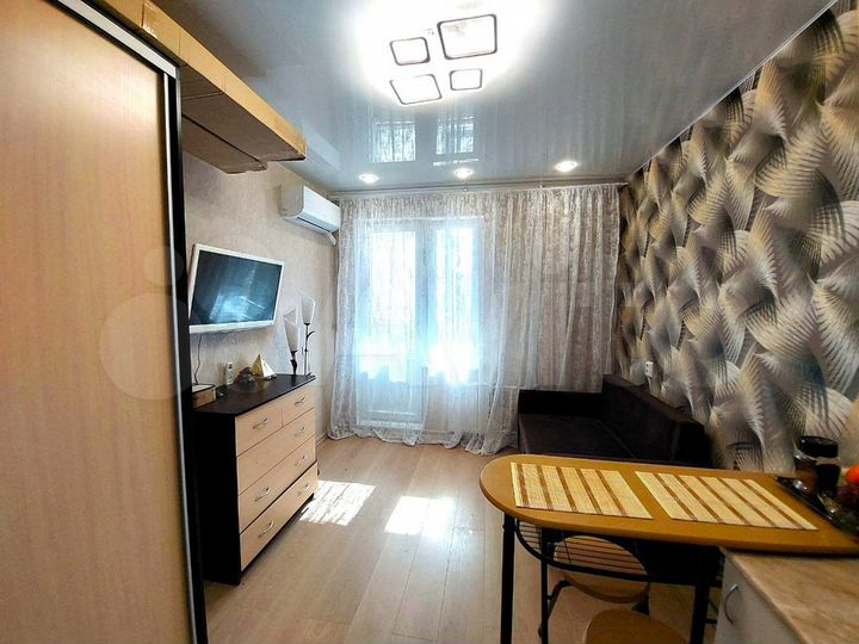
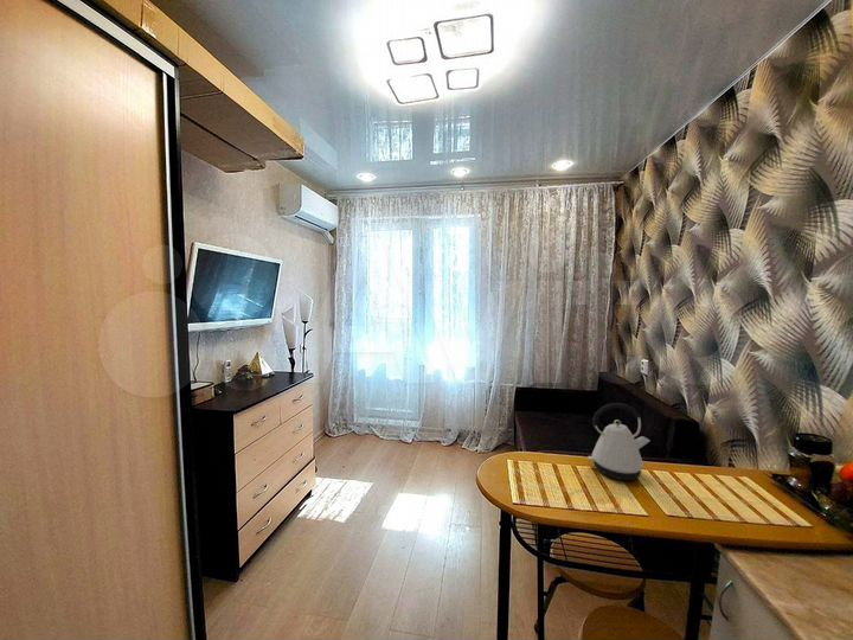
+ kettle (618, 437)
